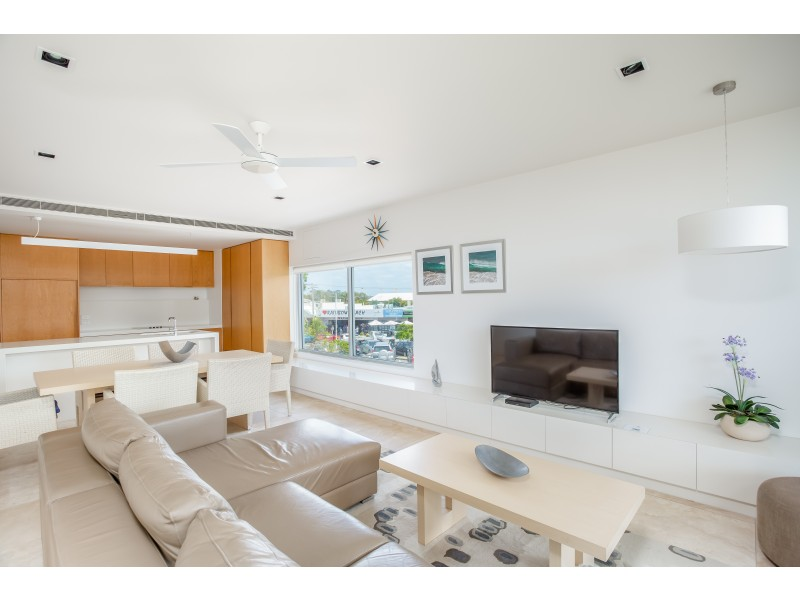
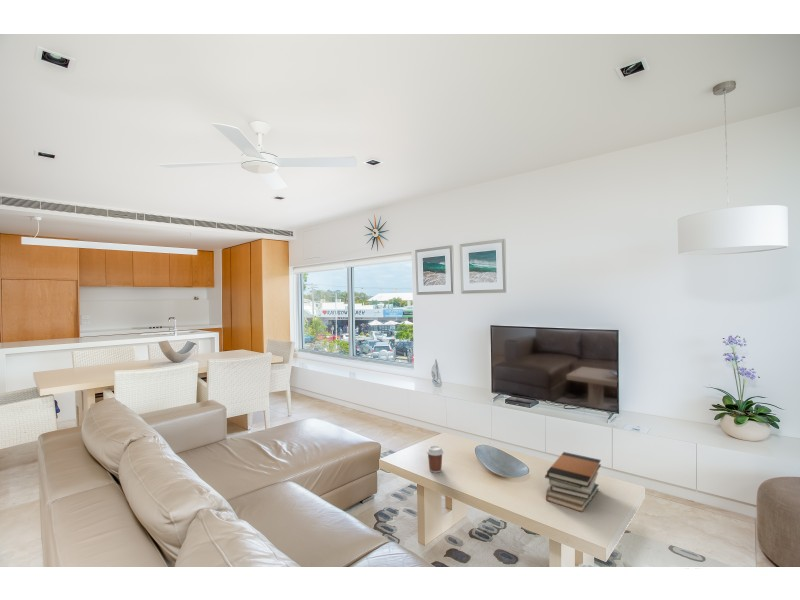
+ coffee cup (435, 458)
+ book stack (574, 479)
